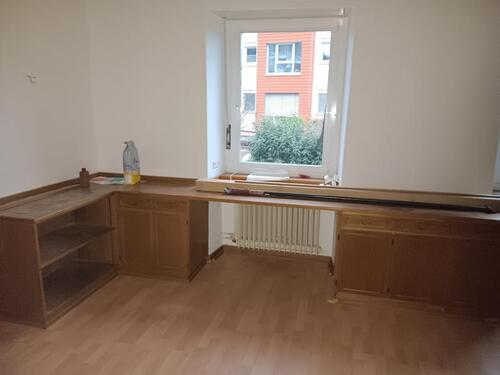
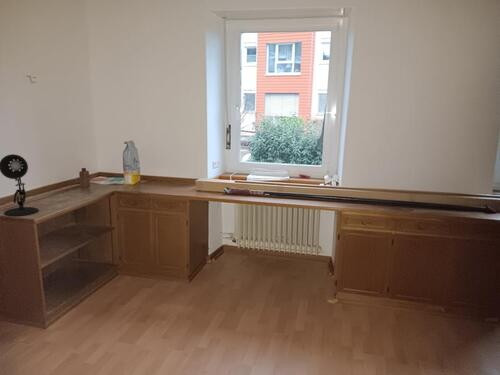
+ desk lamp (18, 183)
